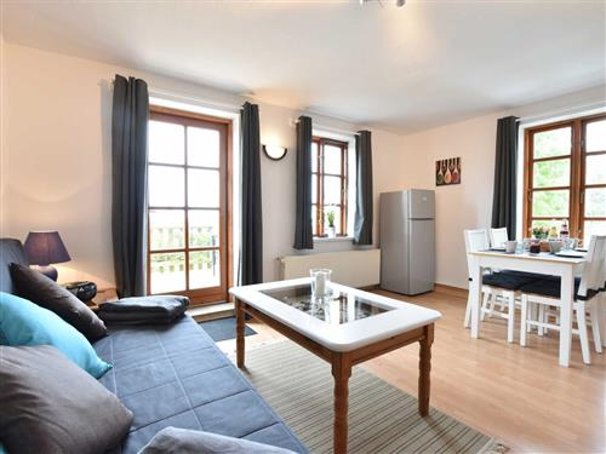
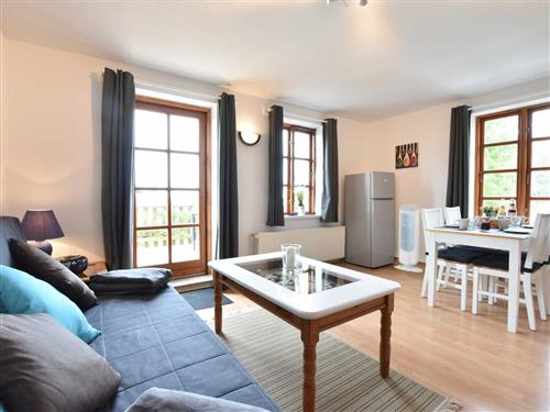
+ air purifier (408, 236)
